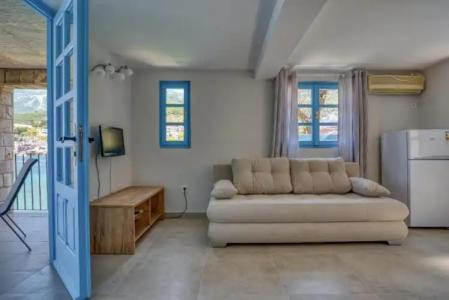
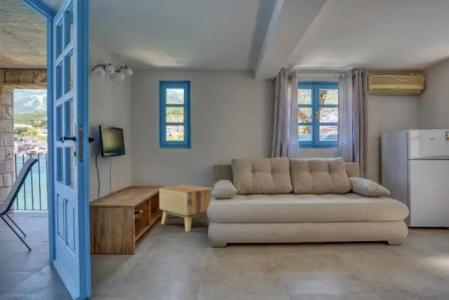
+ side table (187, 206)
